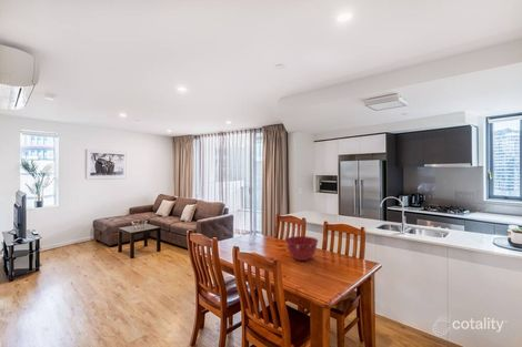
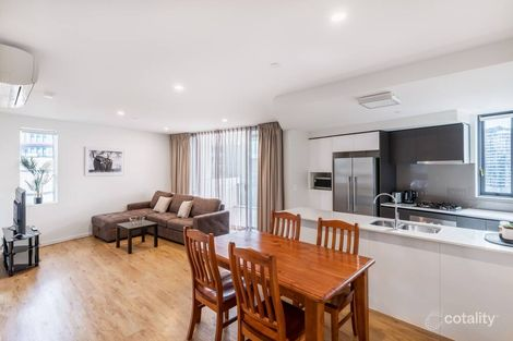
- mixing bowl (301, 248)
